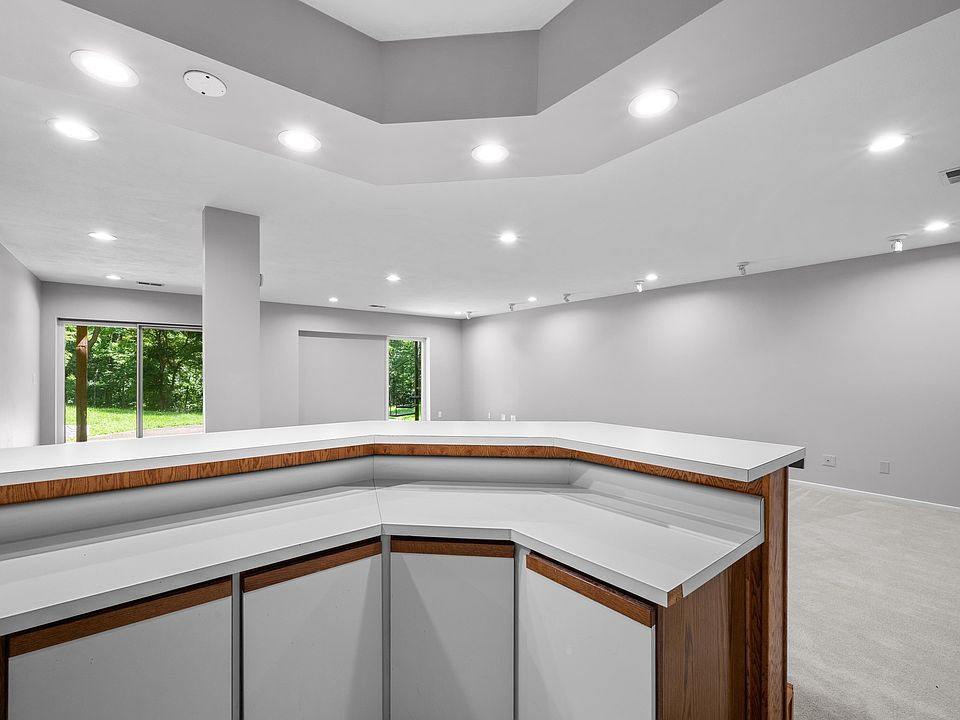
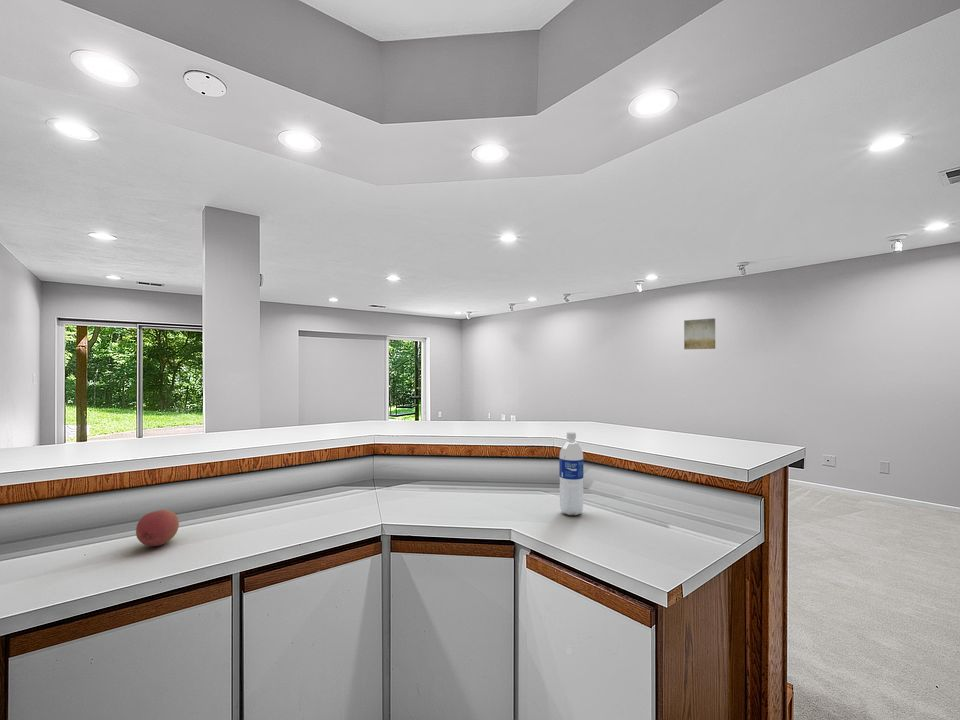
+ fruit (158, 527)
+ water bottle (571, 472)
+ wall art (699, 334)
